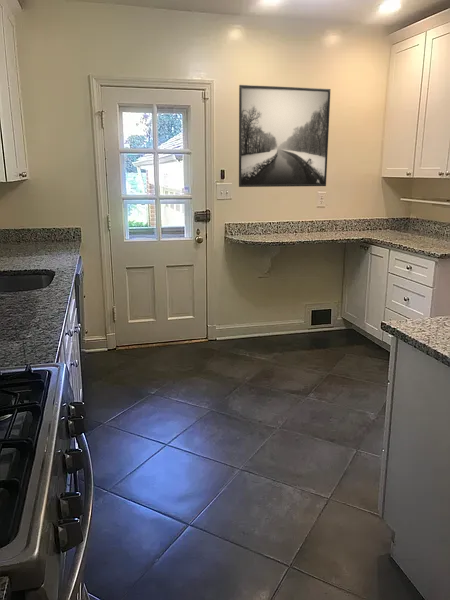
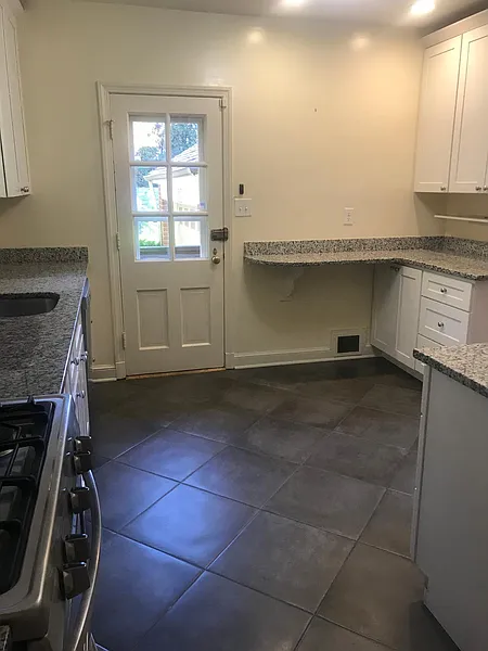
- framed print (284, 138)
